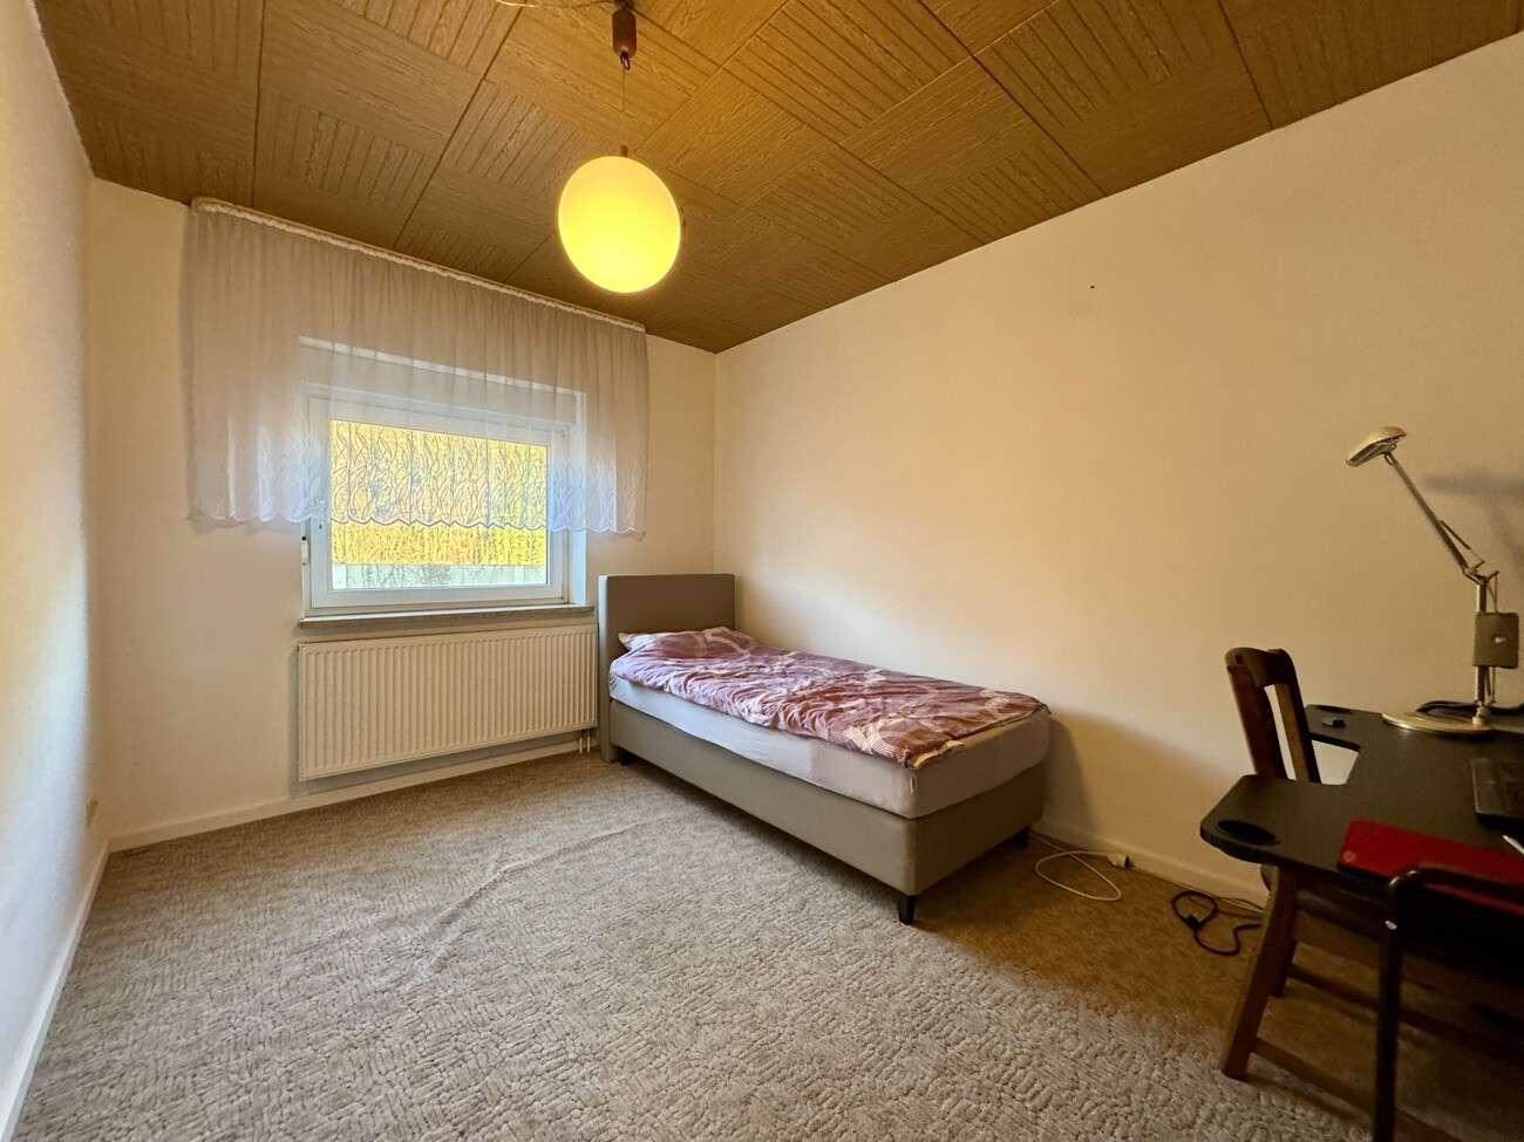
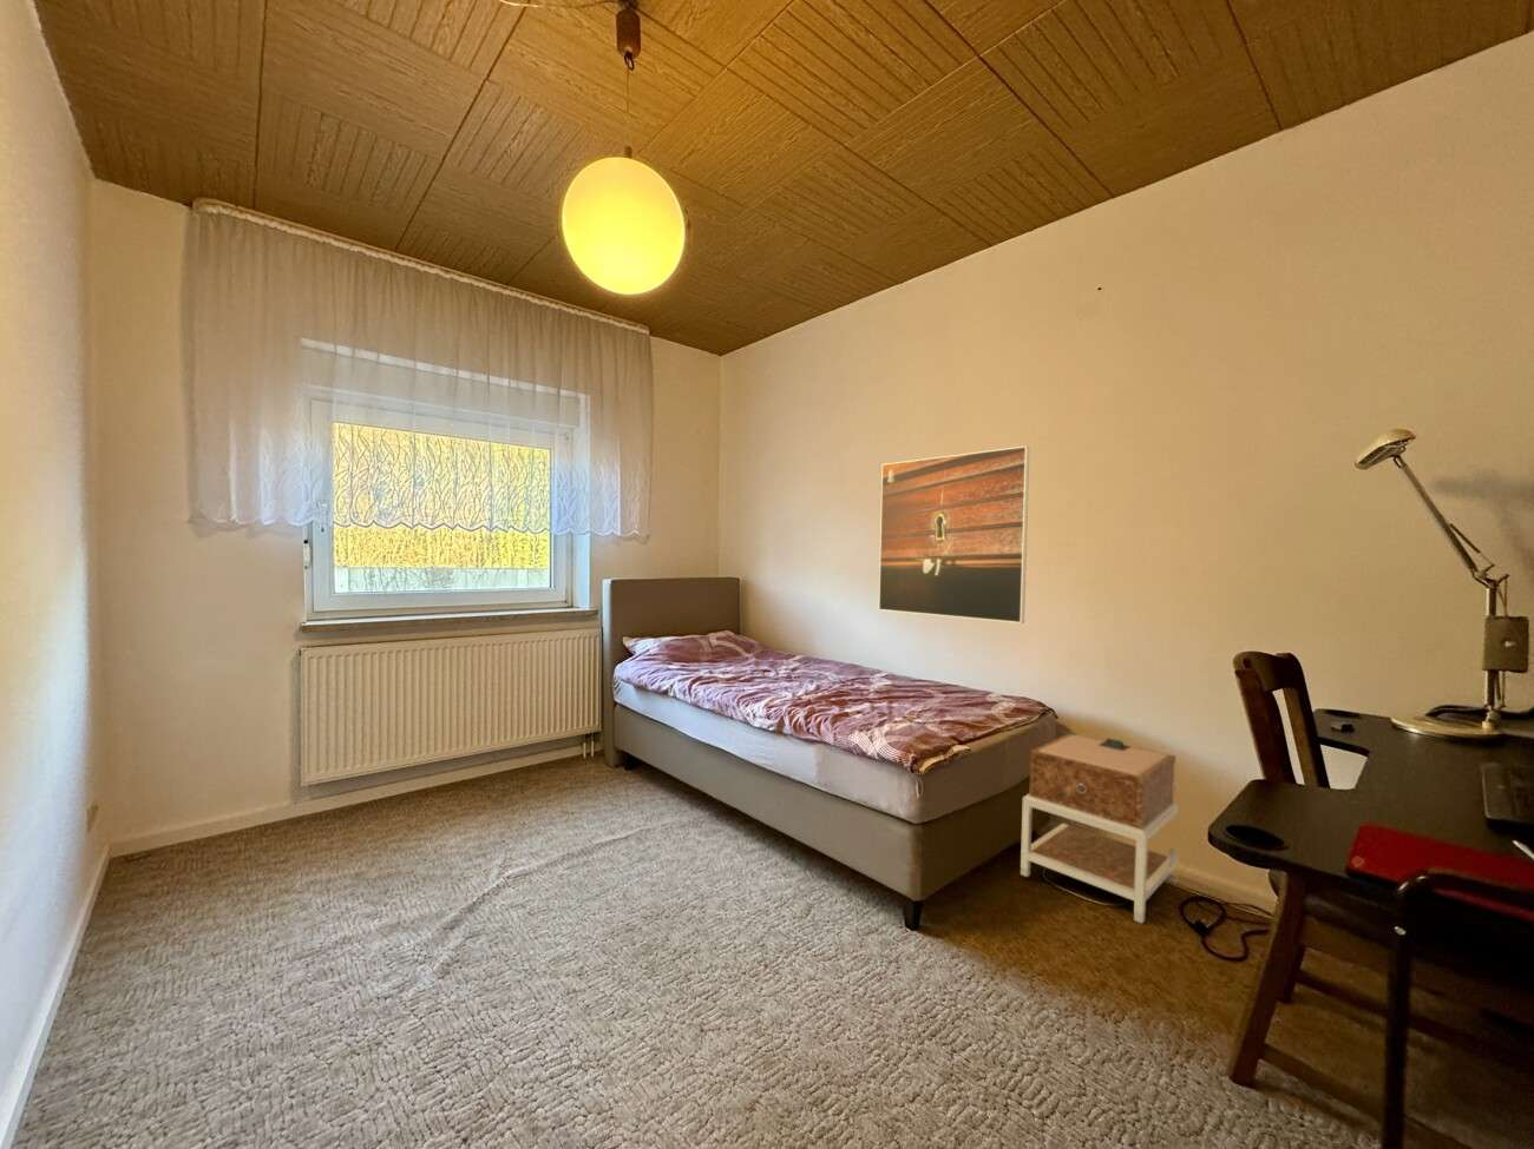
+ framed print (946, 536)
+ nightstand (1099, 812)
